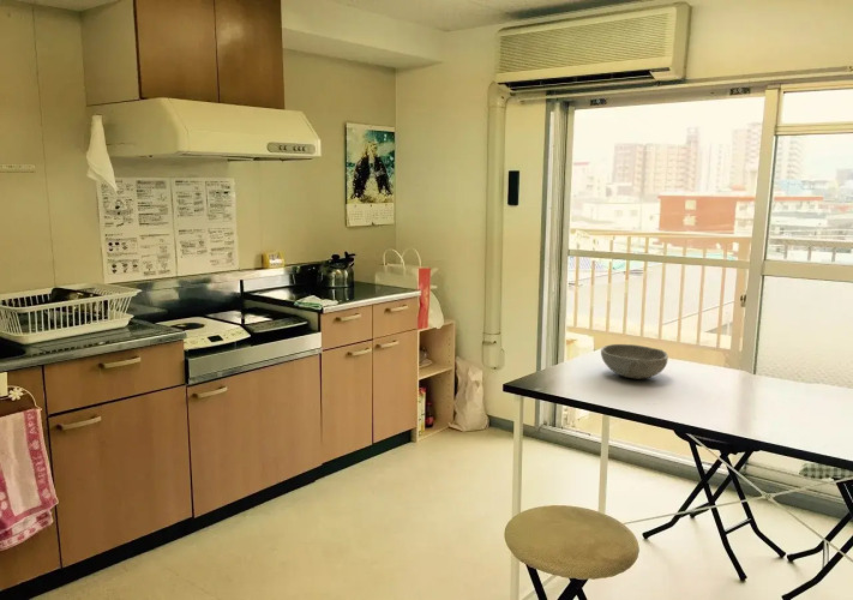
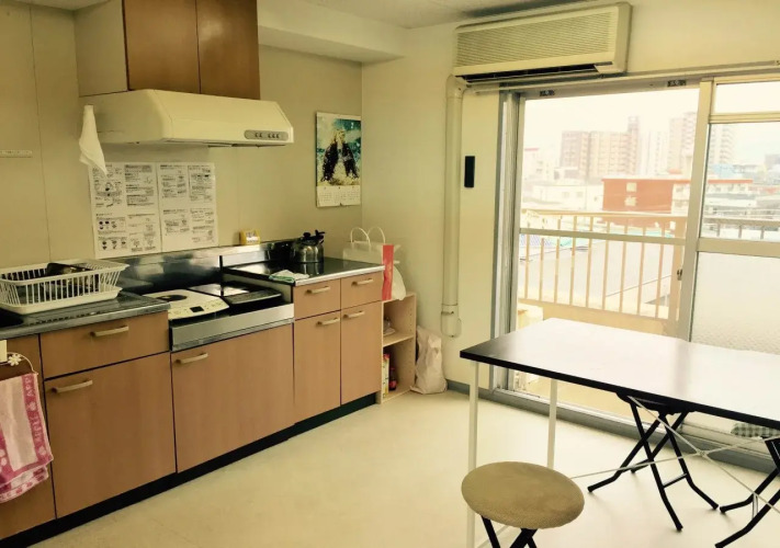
- bowl (633, 362)
